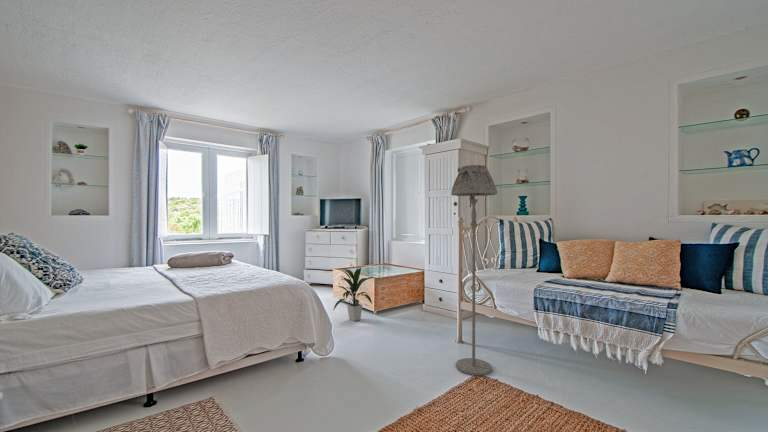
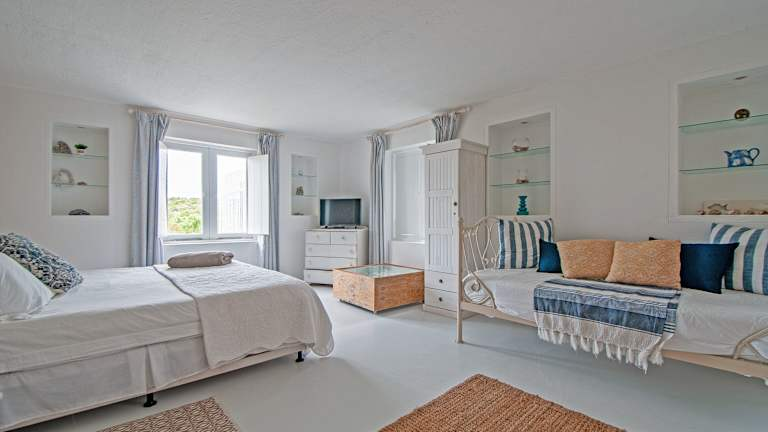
- floor lamp (473, 266)
- indoor plant (352, 292)
